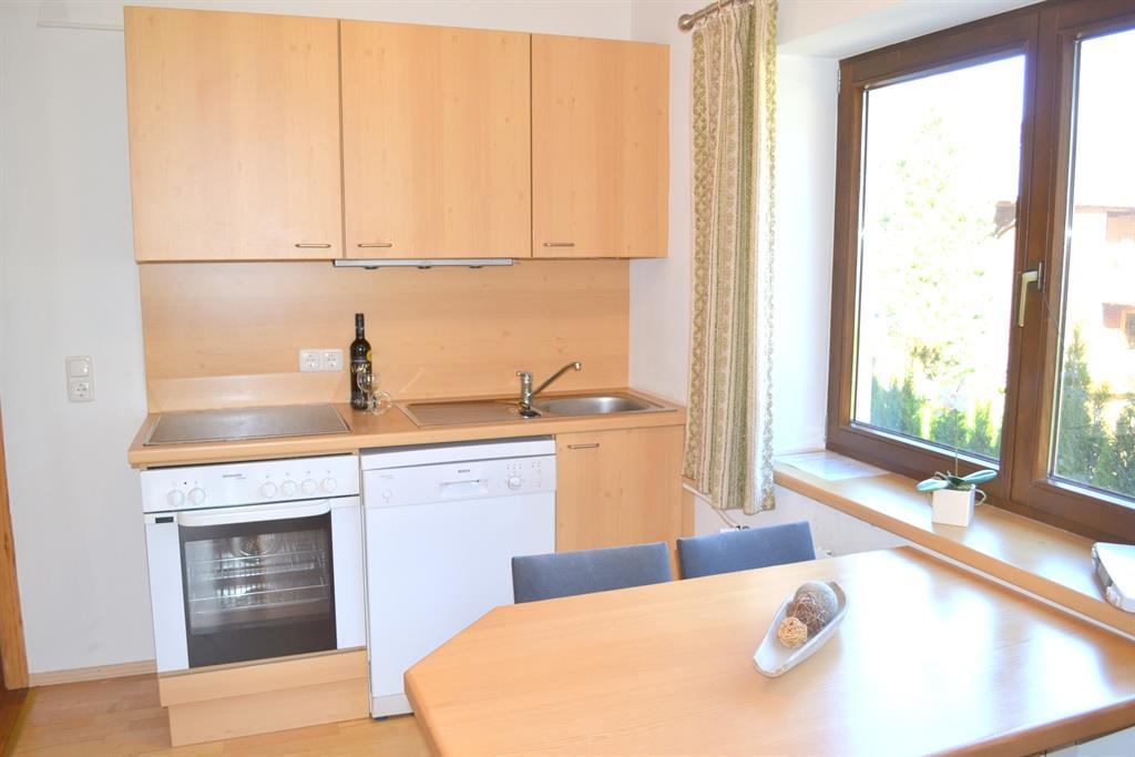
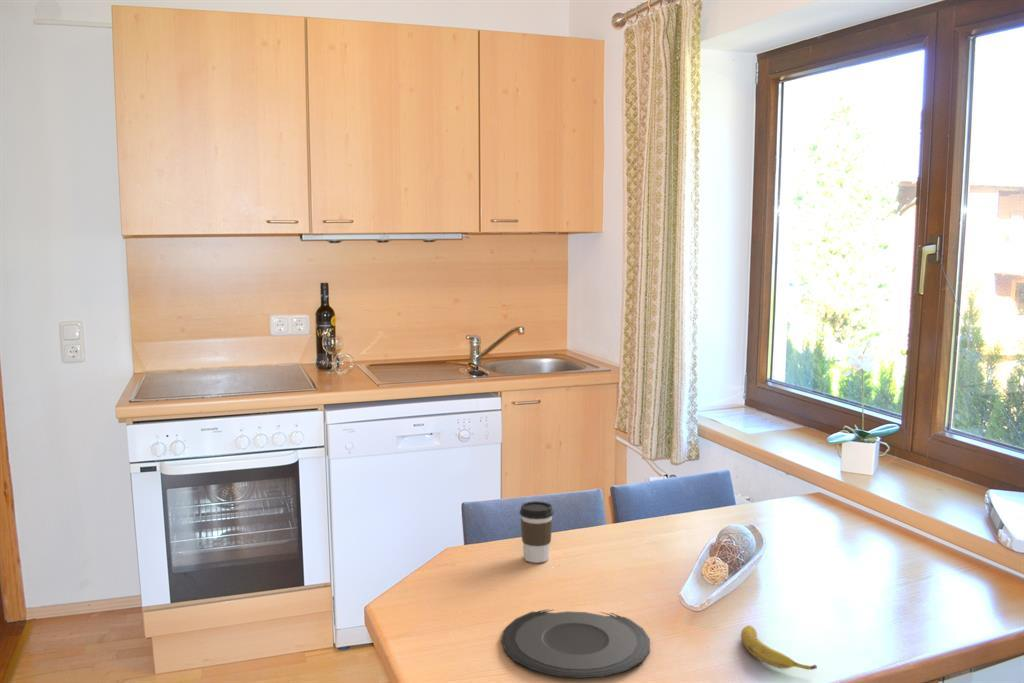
+ plate (575, 639)
+ coffee cup (536, 532)
+ banana (772, 649)
